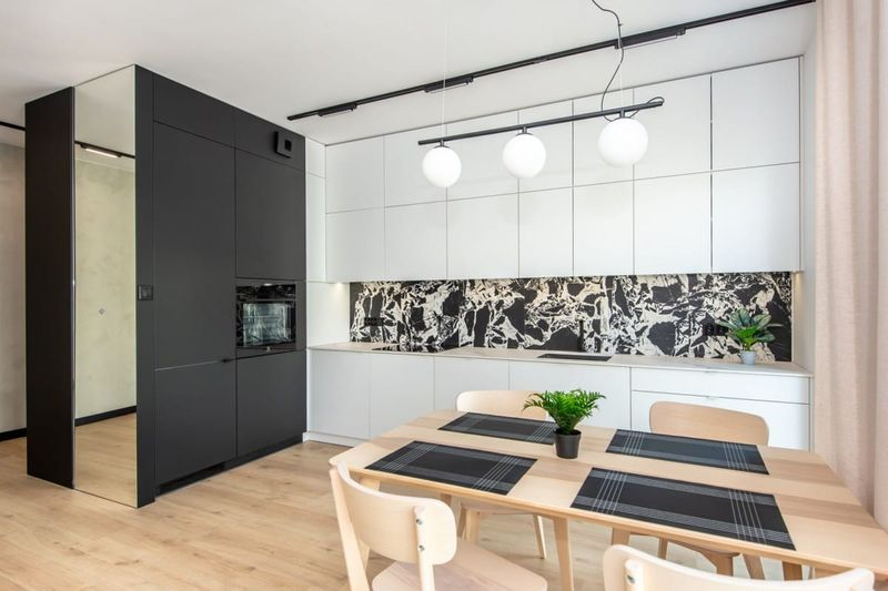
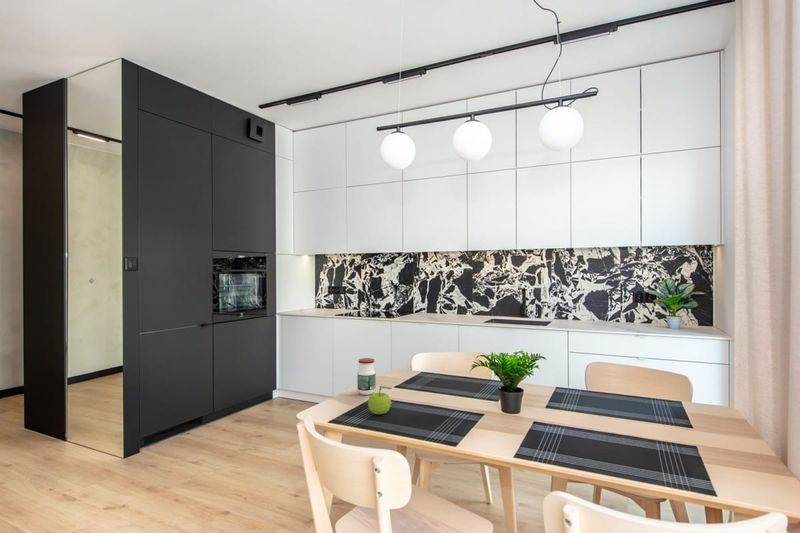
+ fruit (382, 399)
+ jar (366, 376)
